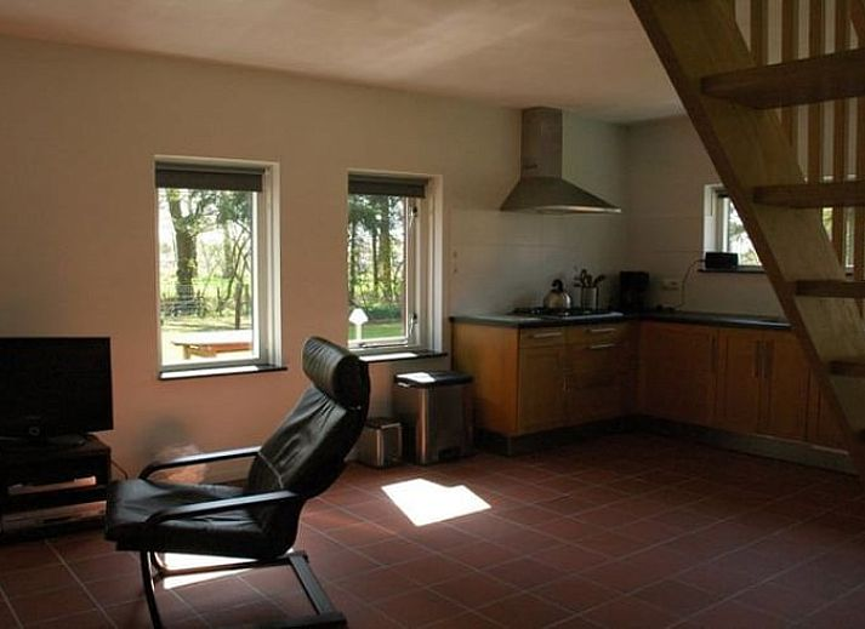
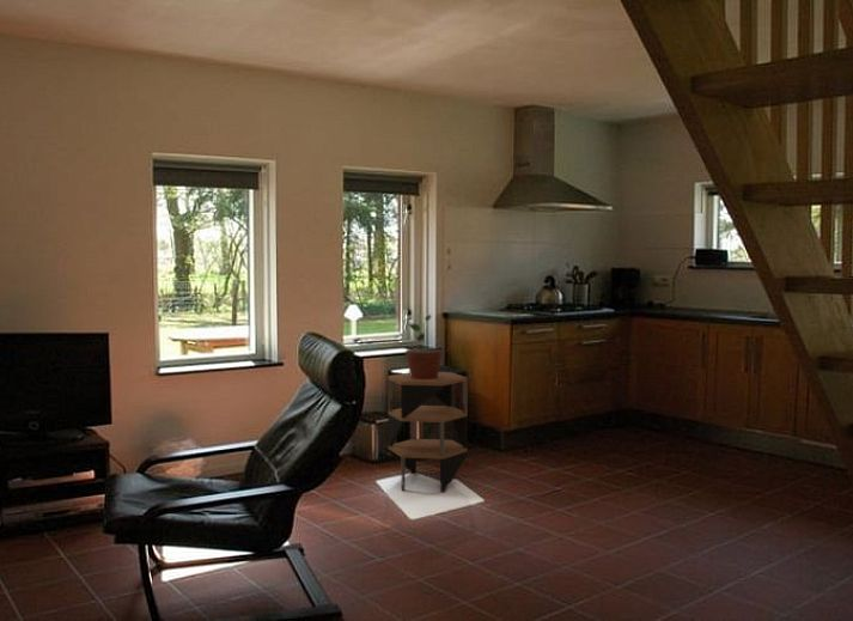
+ potted plant (424, 346)
+ side table (427, 421)
